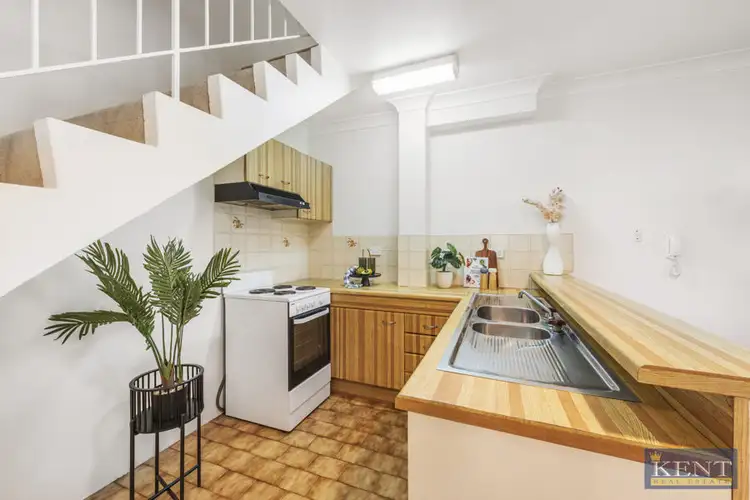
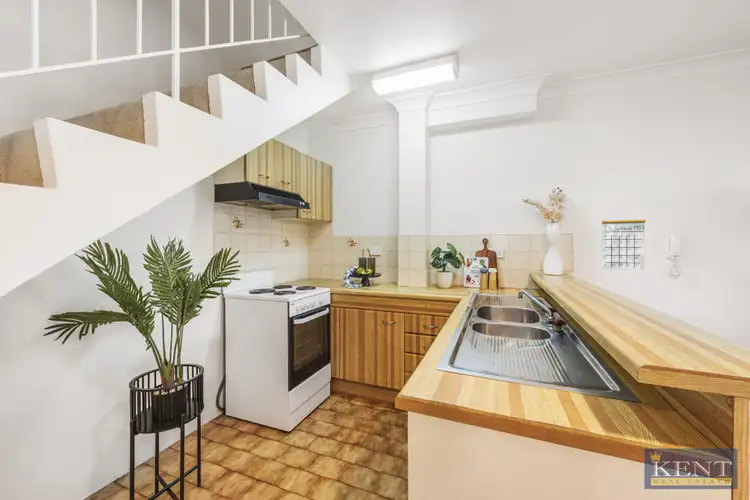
+ calendar (622, 239)
